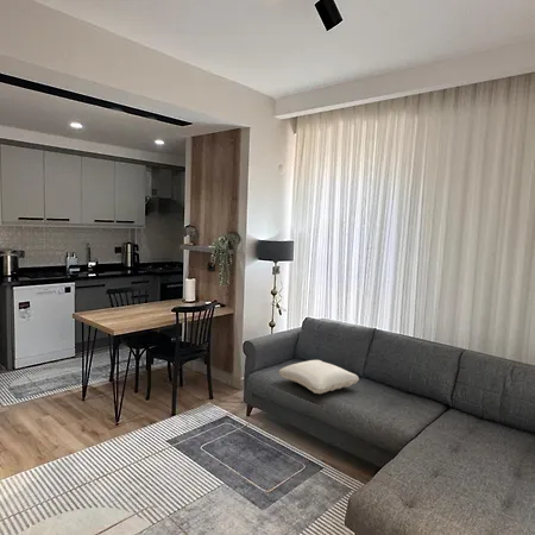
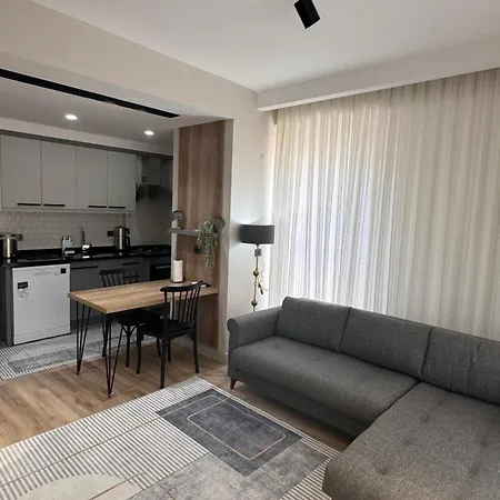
- pillow (317, 376)
